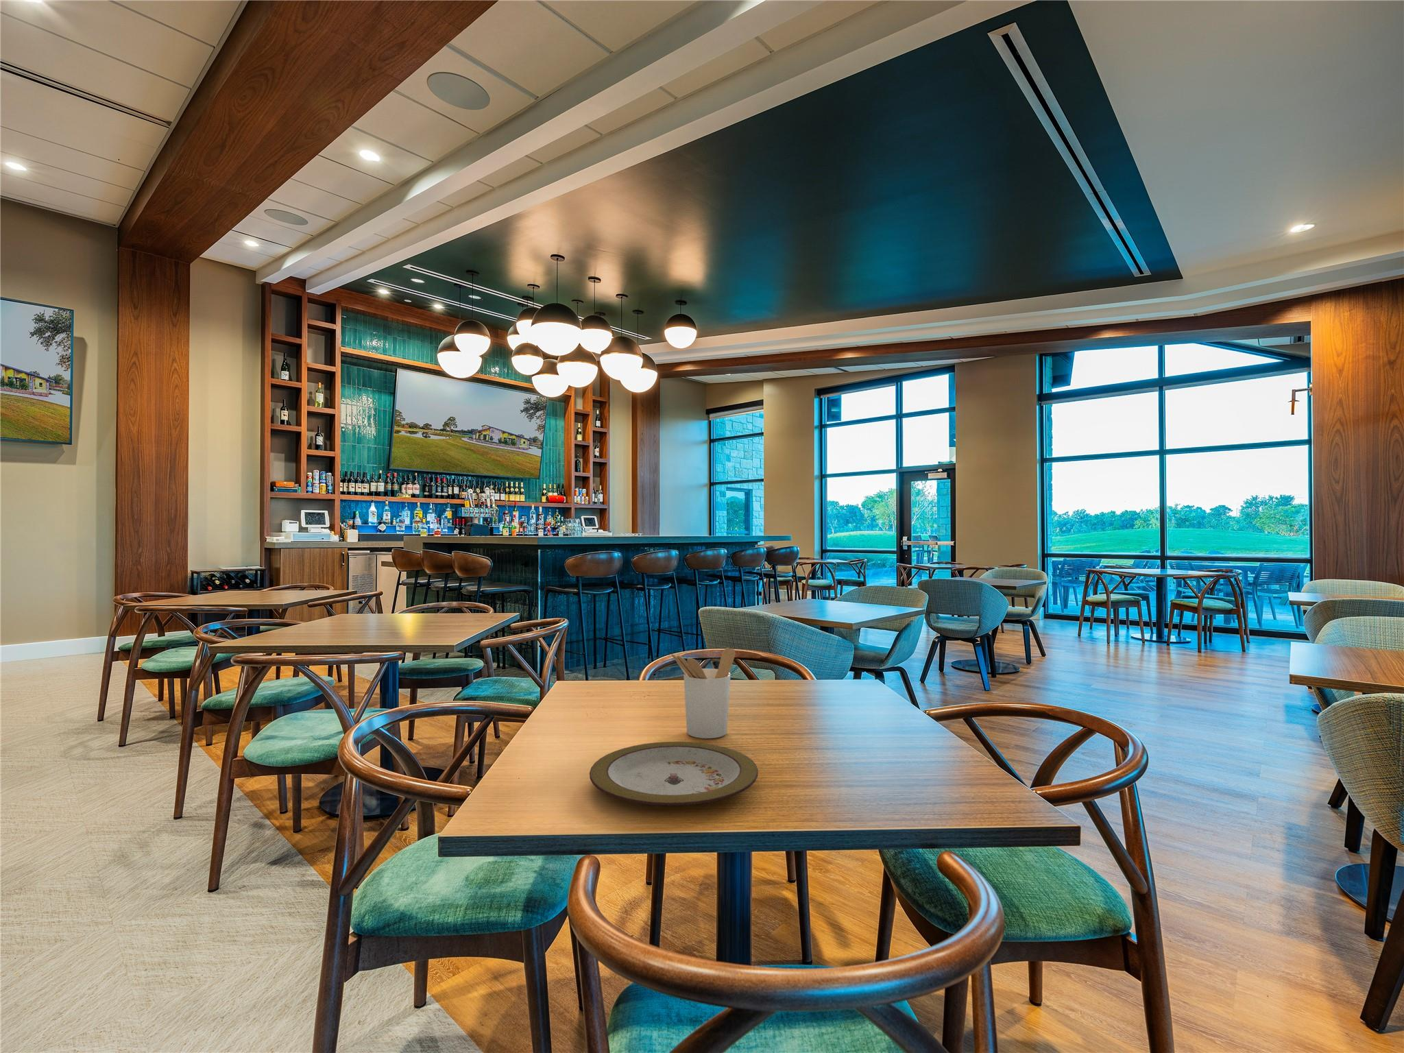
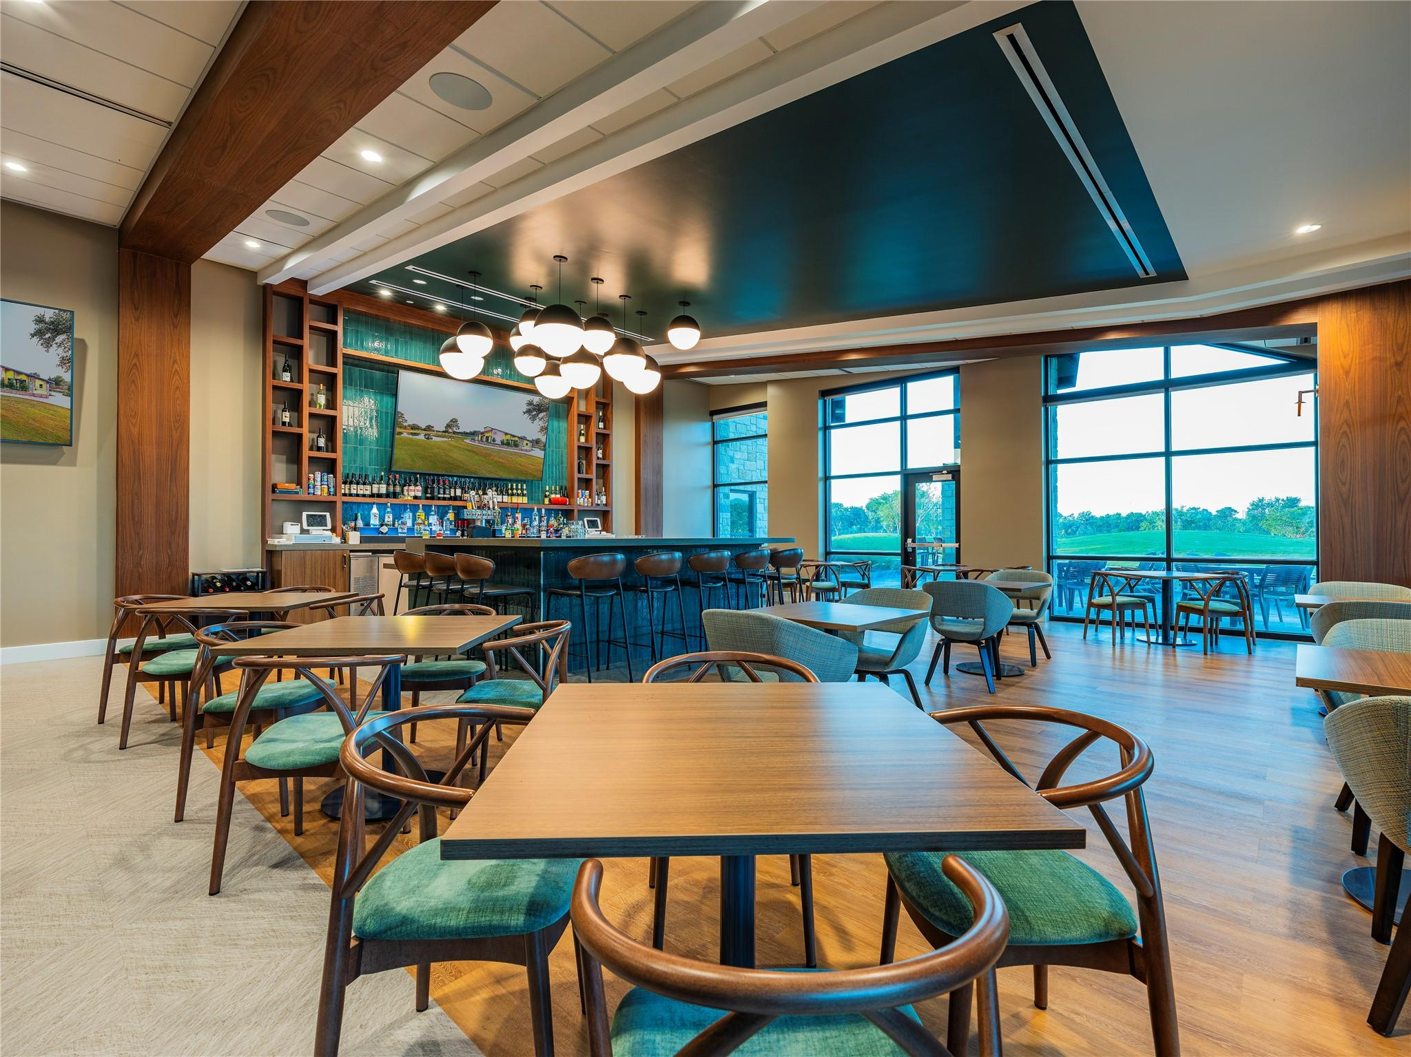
- plate (674, 775)
- utensil holder (700, 691)
